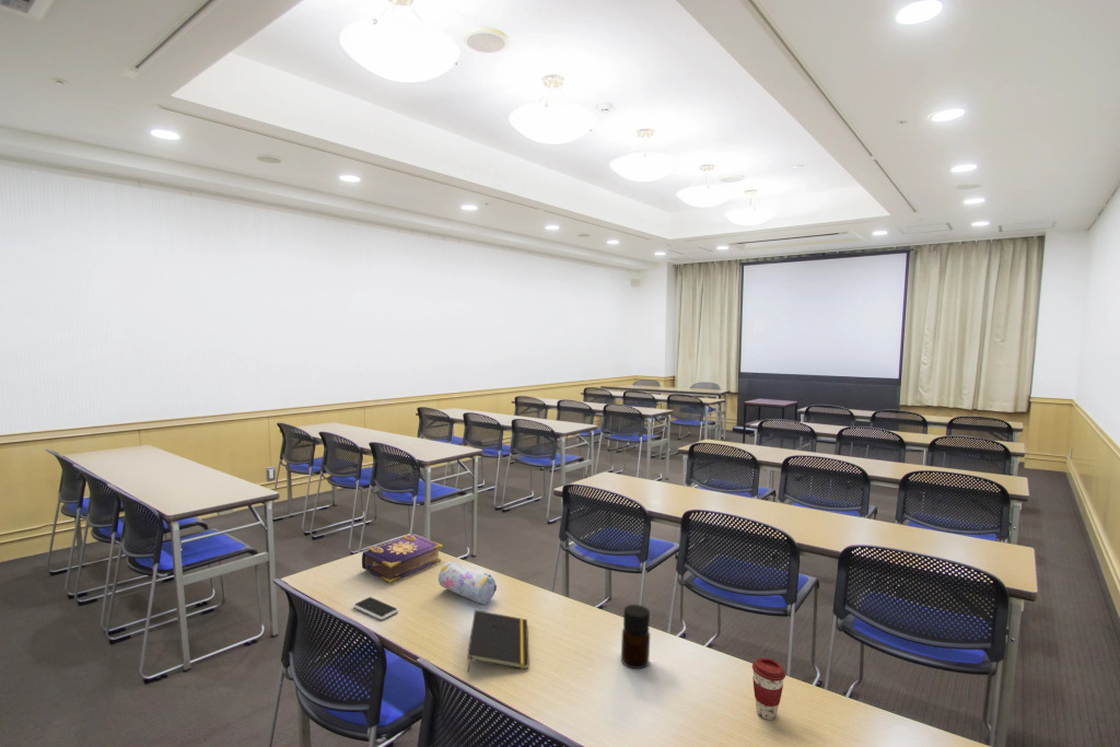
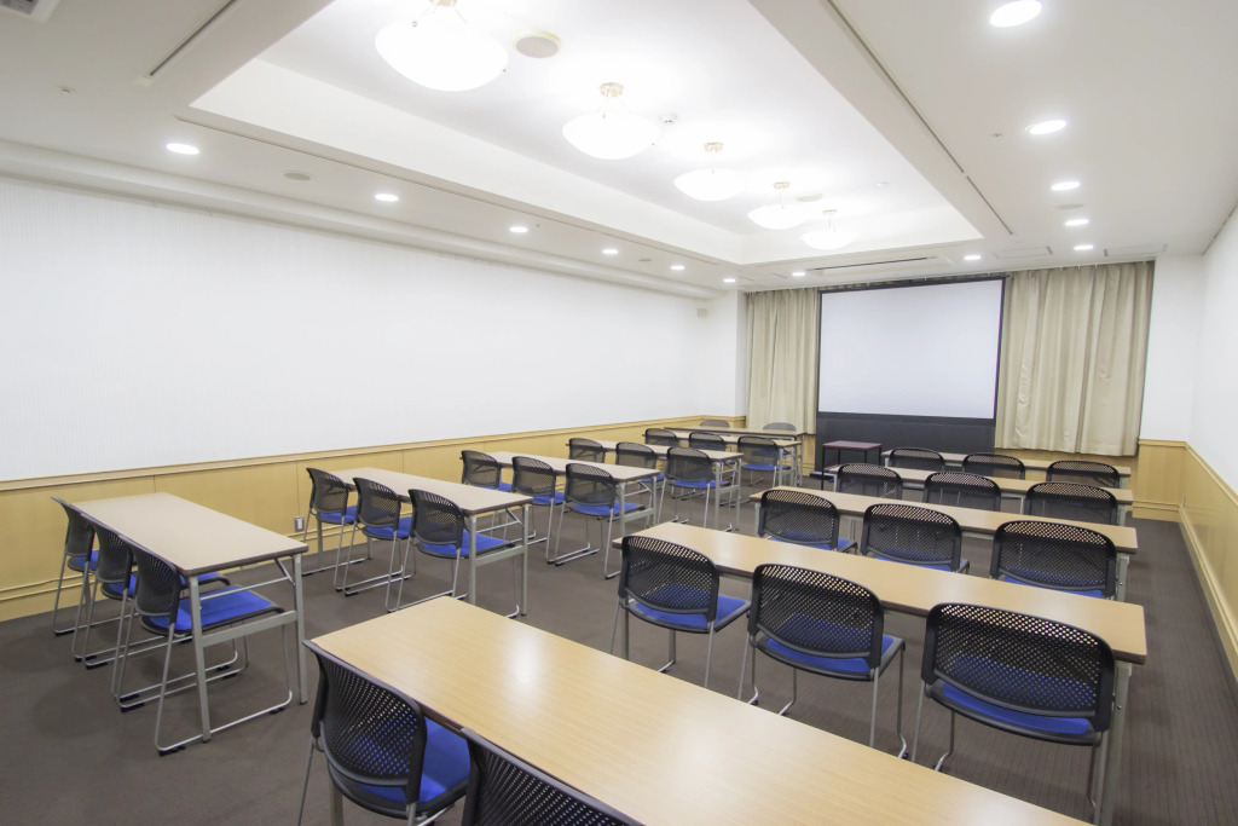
- notepad (499, 638)
- bottle (635, 635)
- pencil case (466, 582)
- coffee cup (767, 689)
- smartphone (375, 607)
- book (401, 555)
